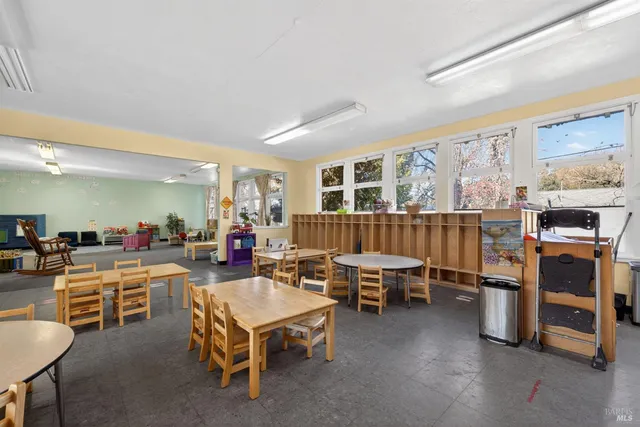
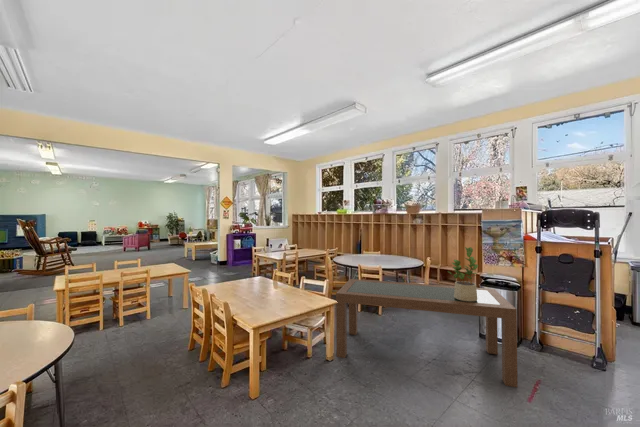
+ potted plant (462, 273)
+ dining table (417, 309)
